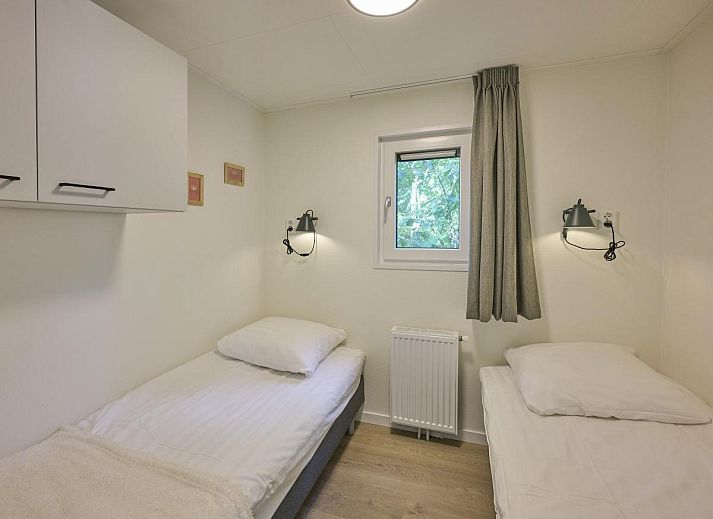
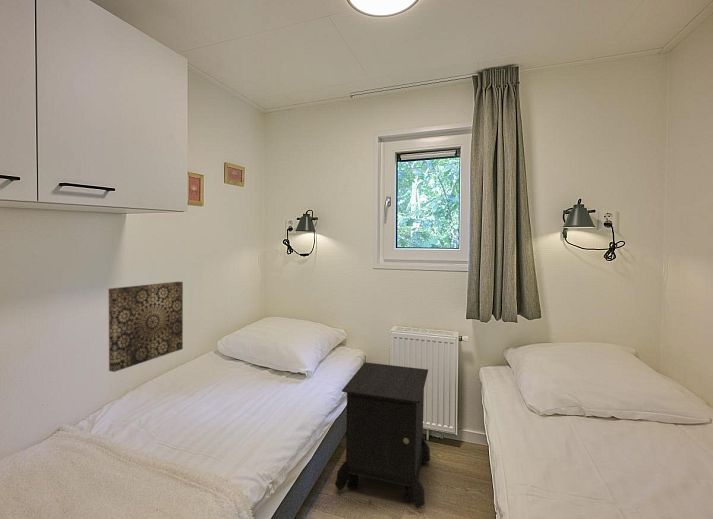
+ nightstand (387, 426)
+ wall art (149, 322)
